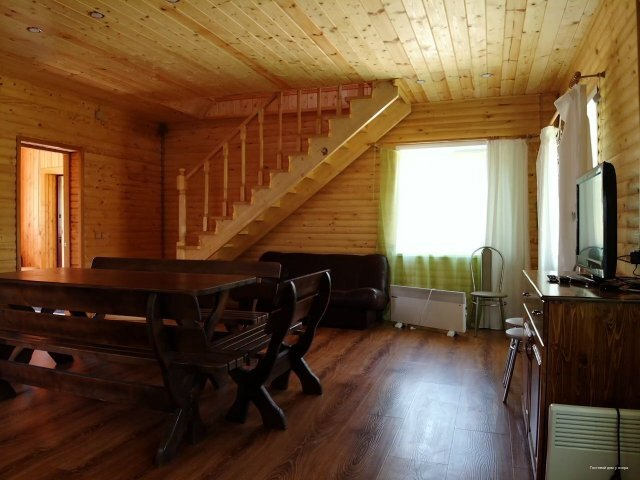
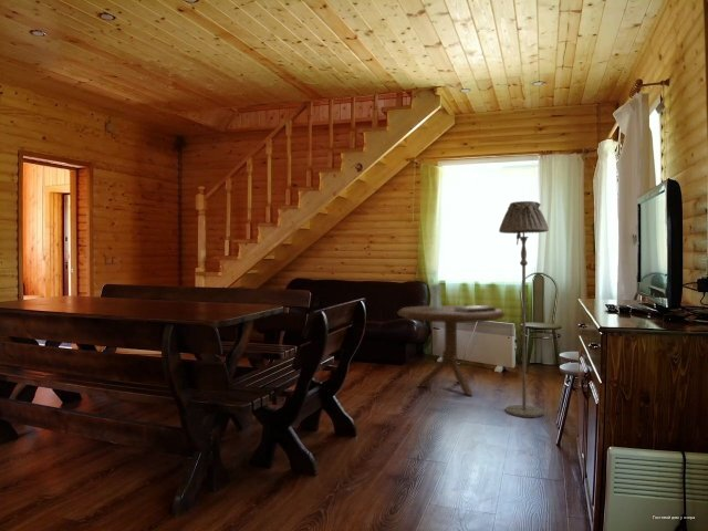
+ coffee table (450, 336)
+ floor lamp (523, 306)
